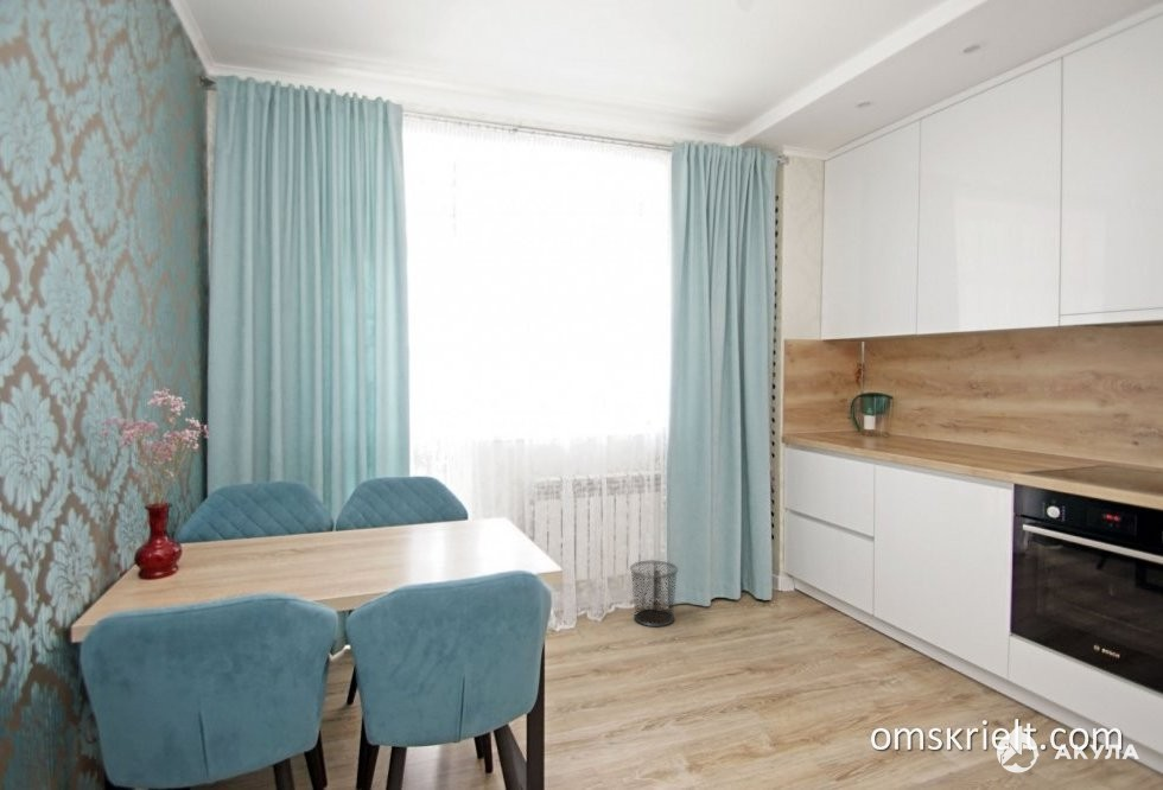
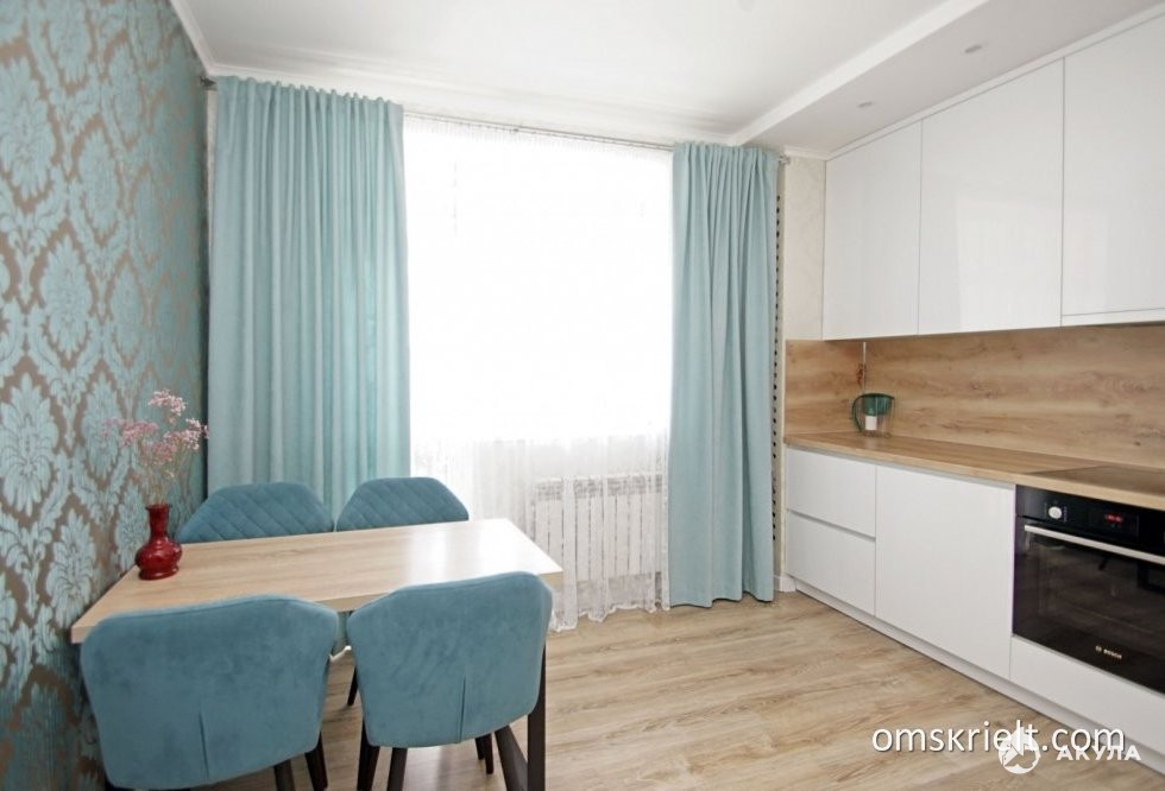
- waste bin (654, 592)
